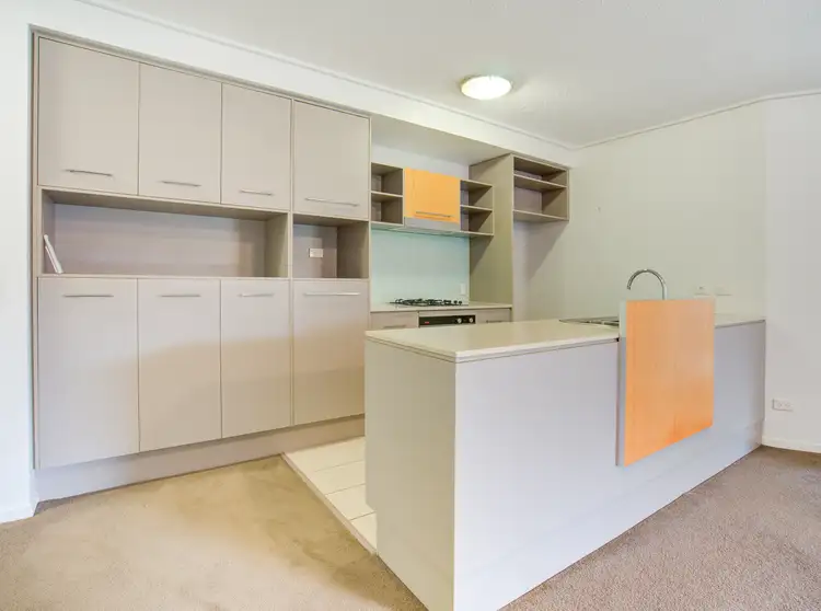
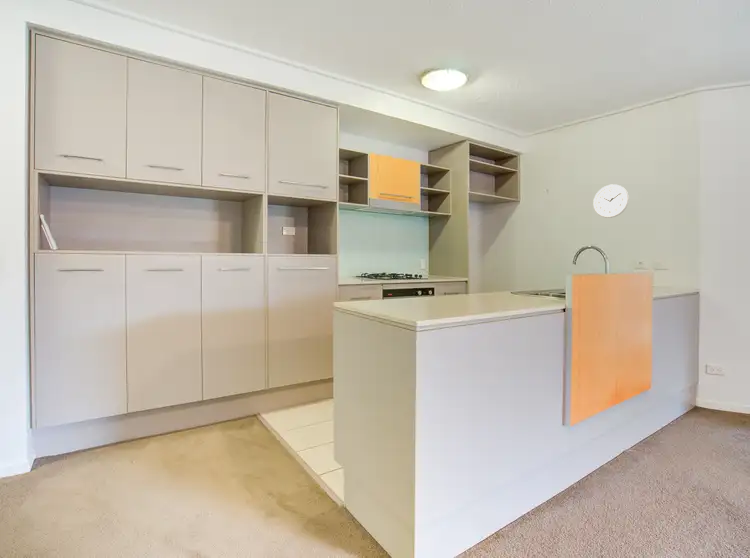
+ wall clock (610, 201)
